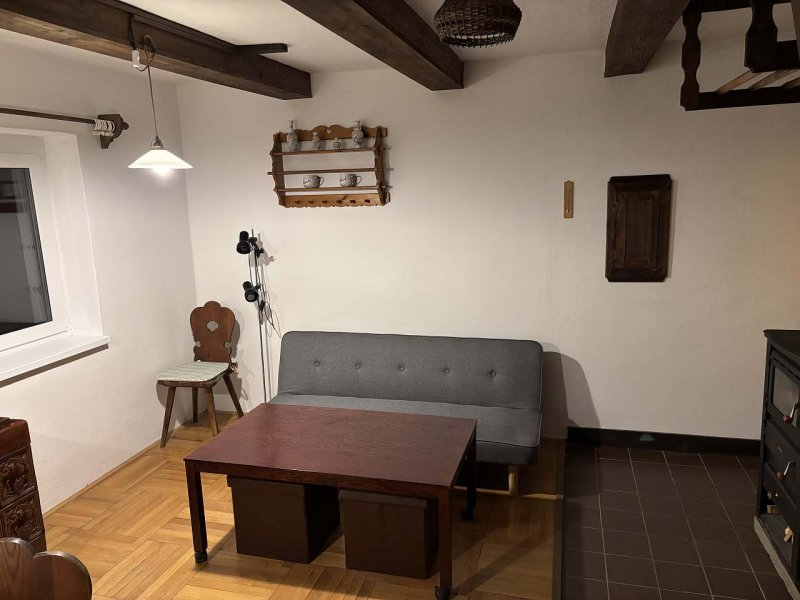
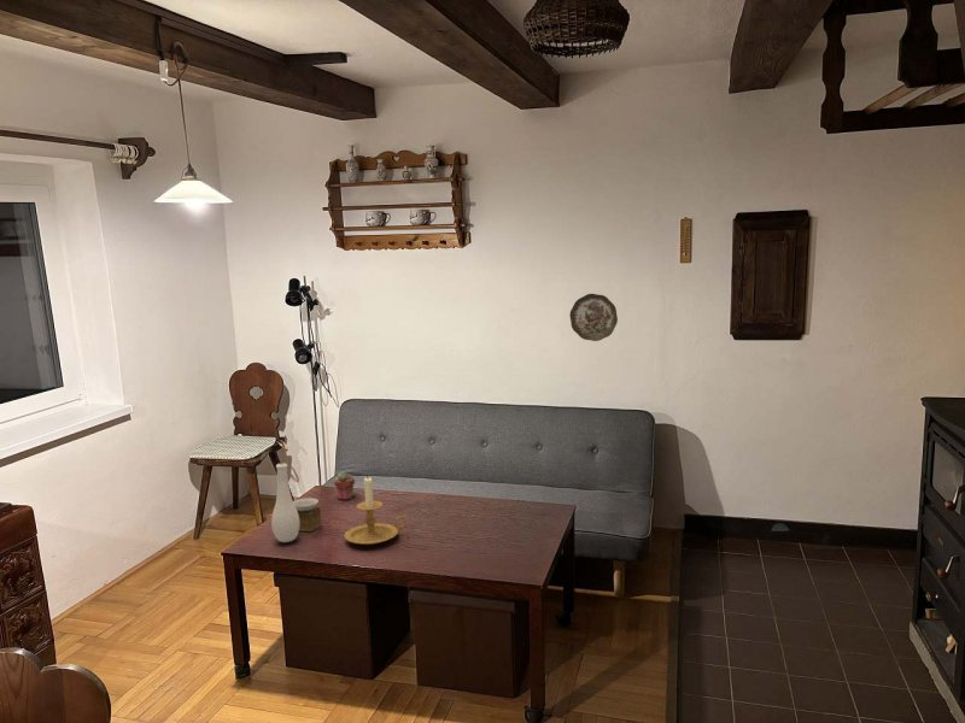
+ potted succulent (344, 484)
+ candle holder (369, 507)
+ decorative plate (593, 317)
+ vase (291, 496)
